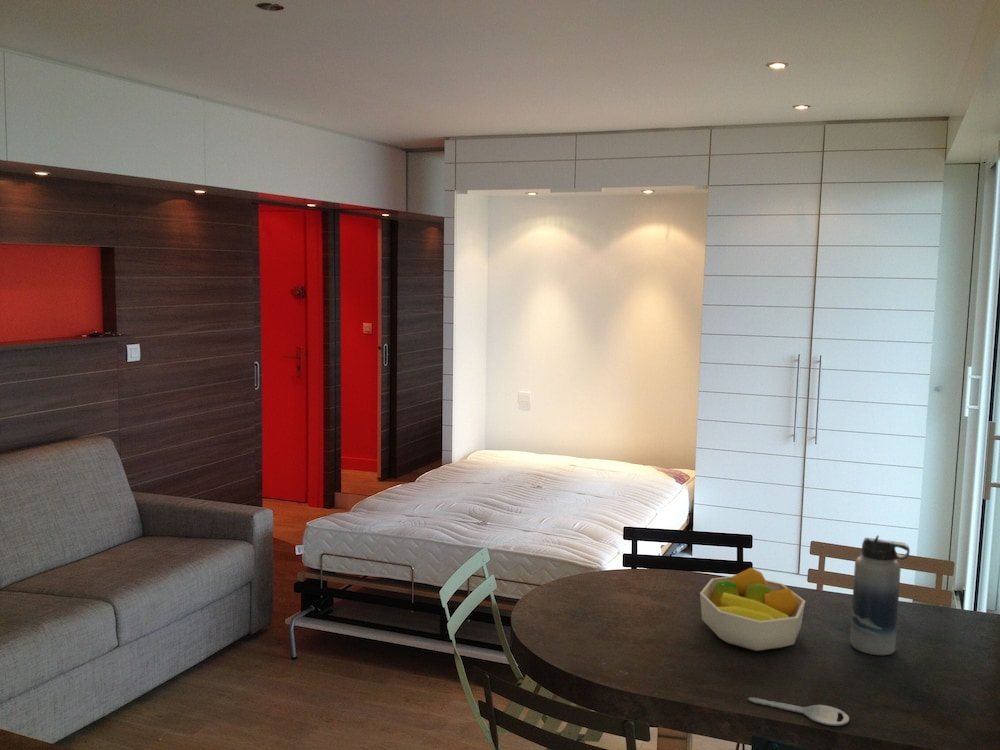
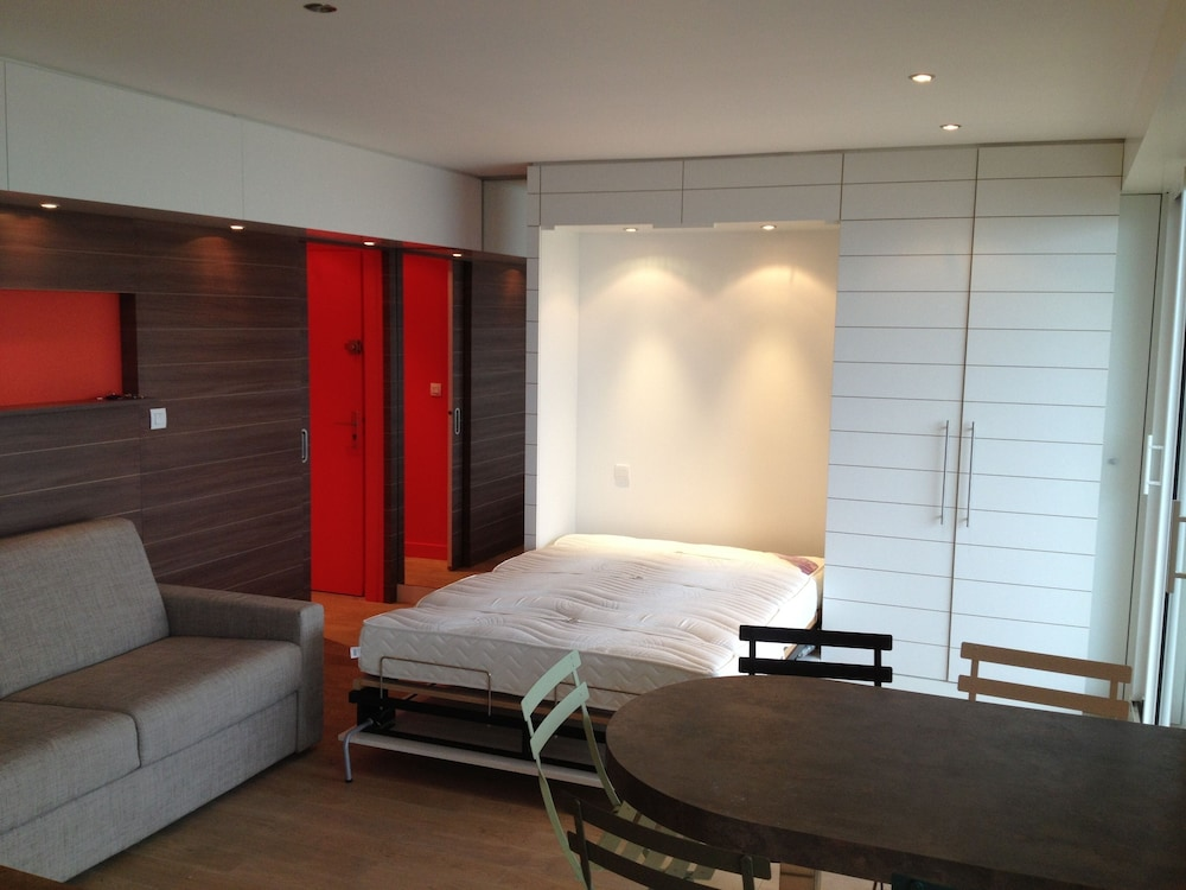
- fruit bowl (751, 606)
- key (797, 708)
- water bottle (878, 592)
